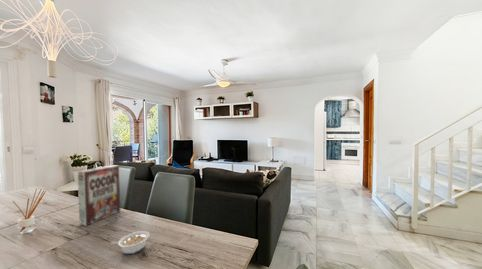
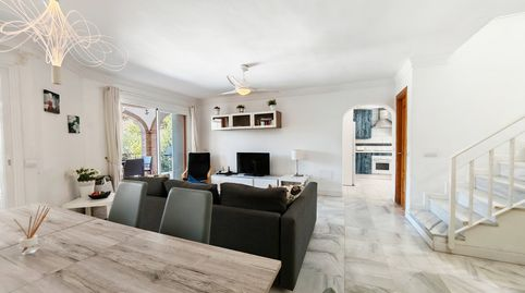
- cereal box (100, 192)
- legume (133, 242)
